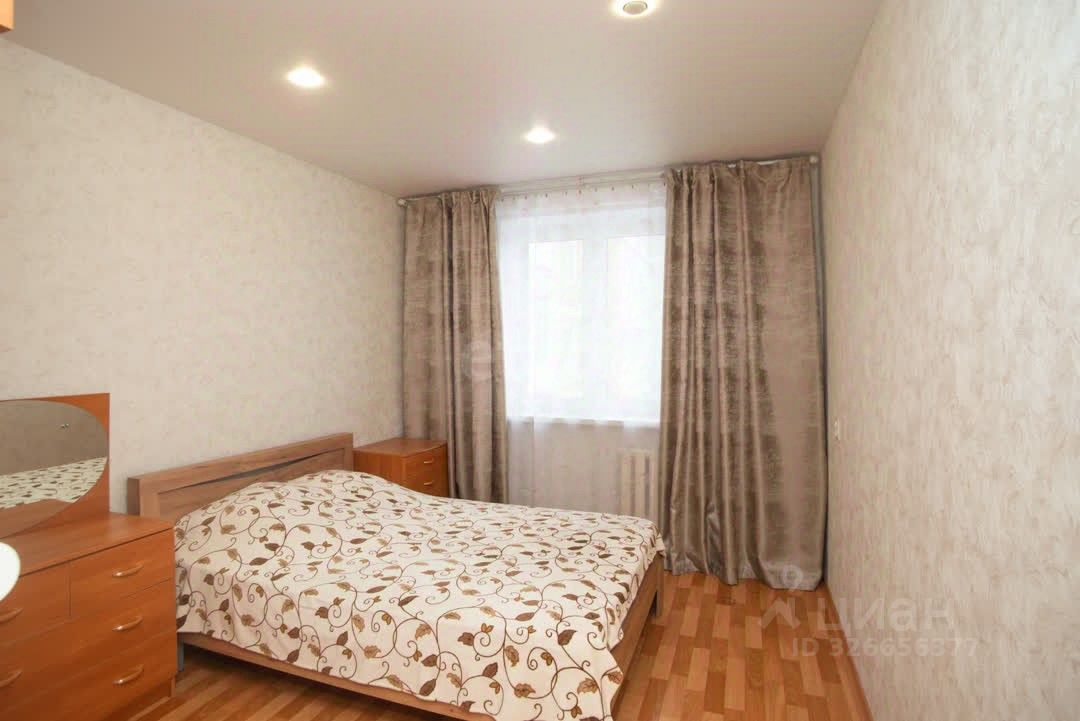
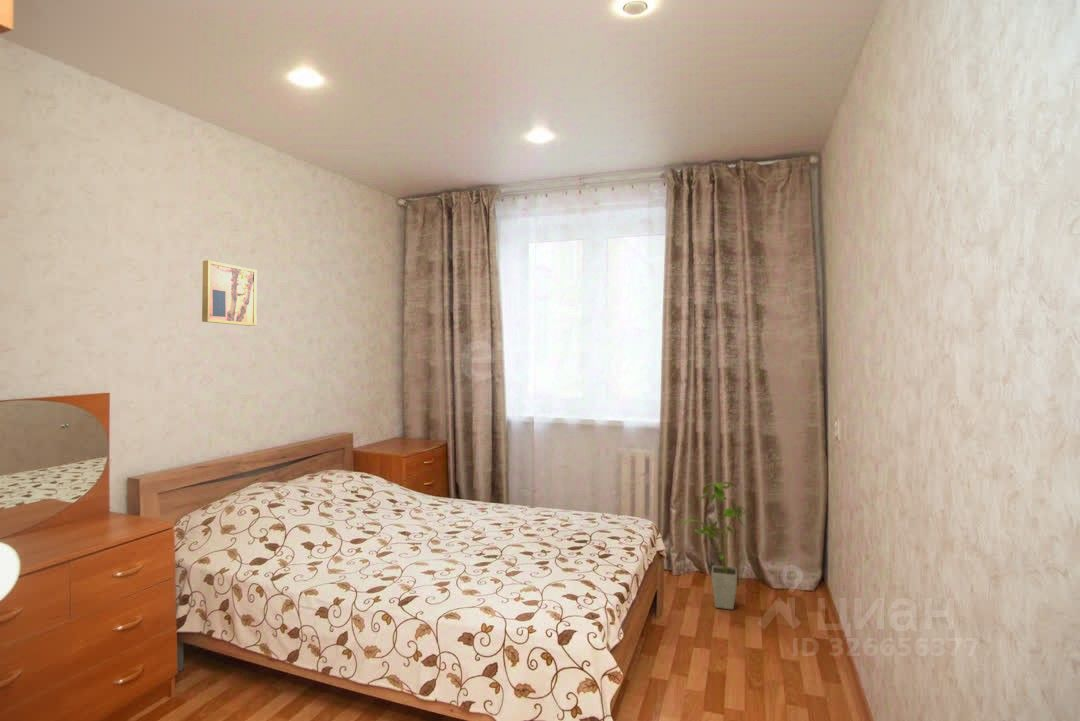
+ house plant (715, 542)
+ wall art (230, 294)
